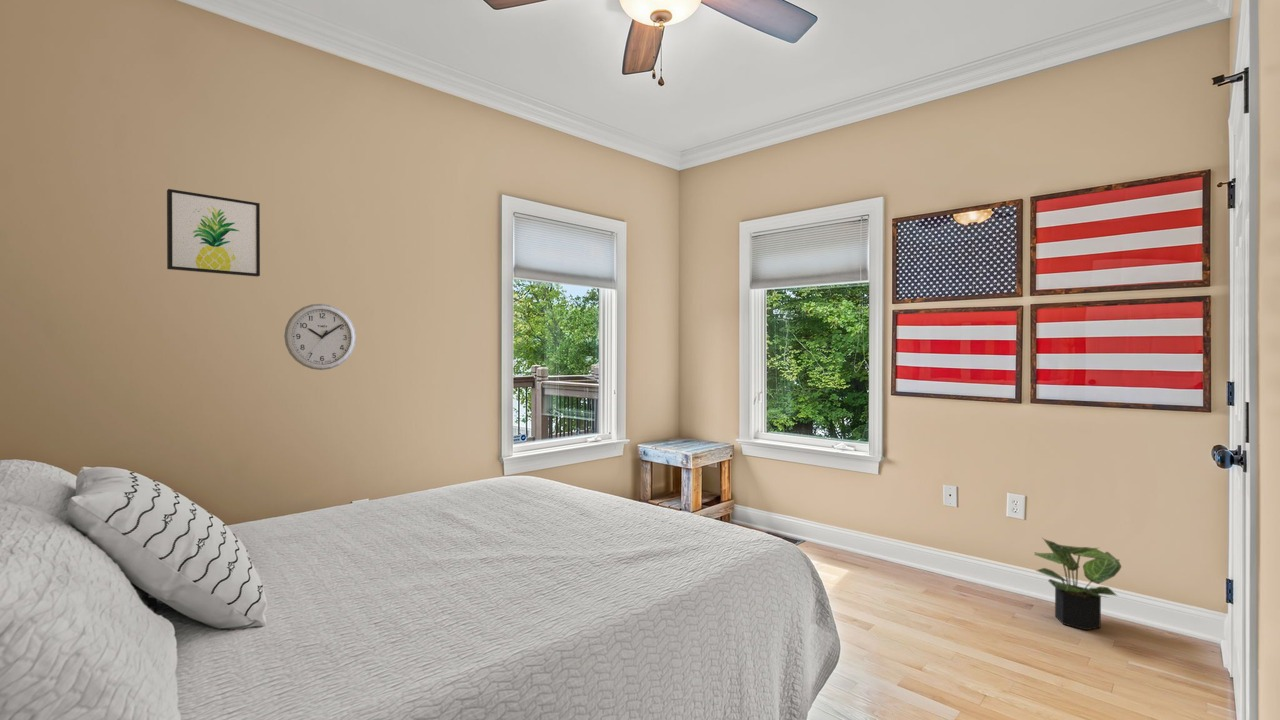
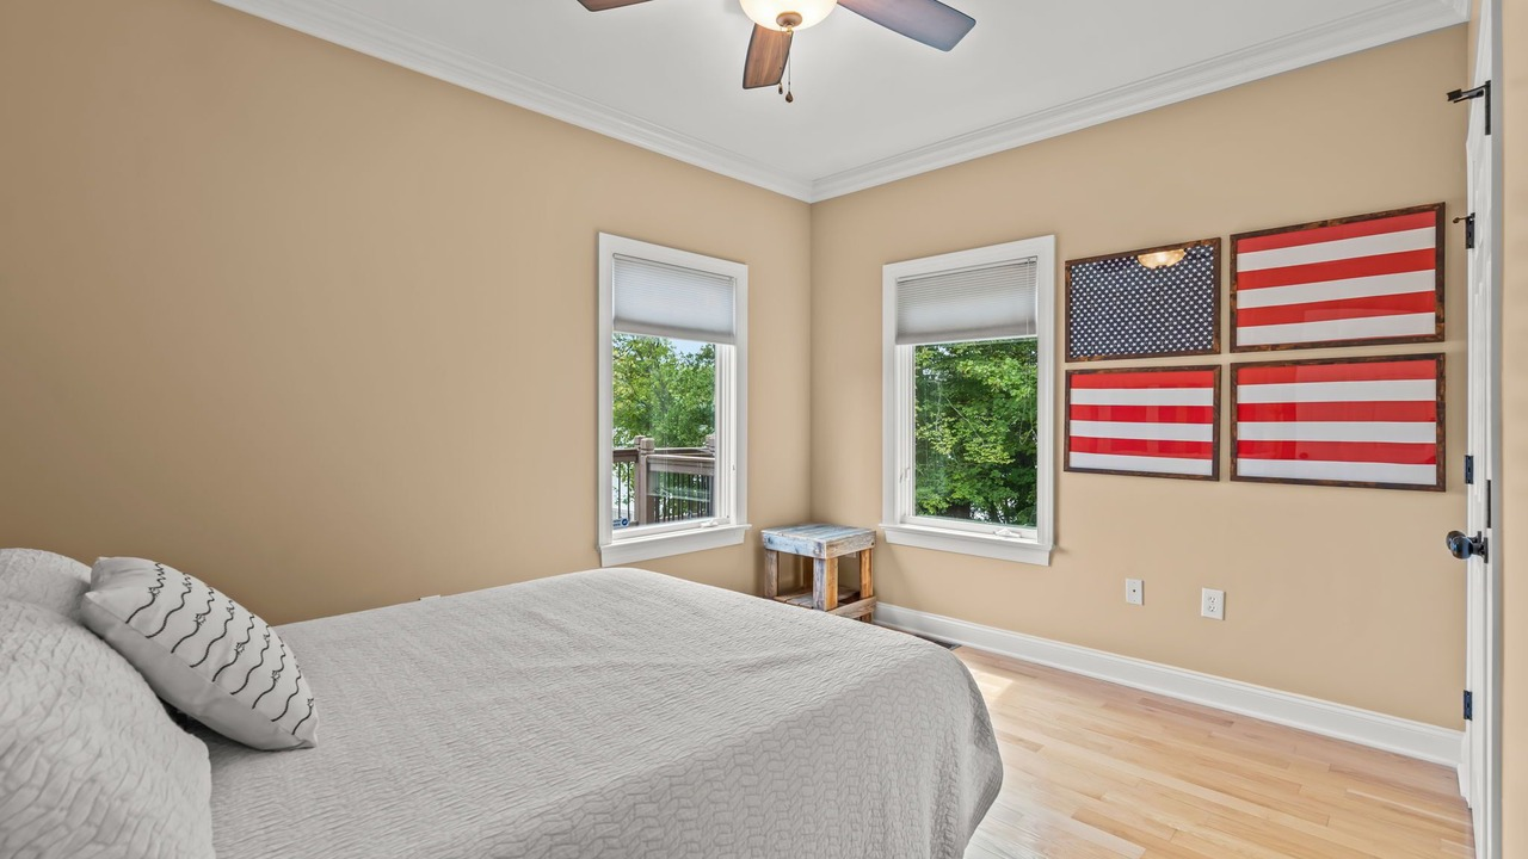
- wall art (215, 234)
- wall clock (321, 336)
- potted plant (1069, 578)
